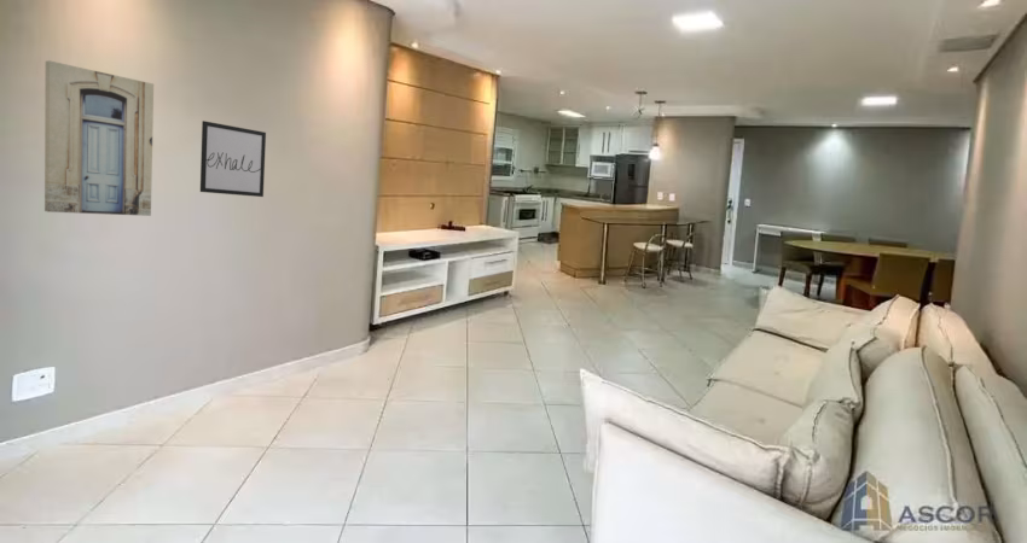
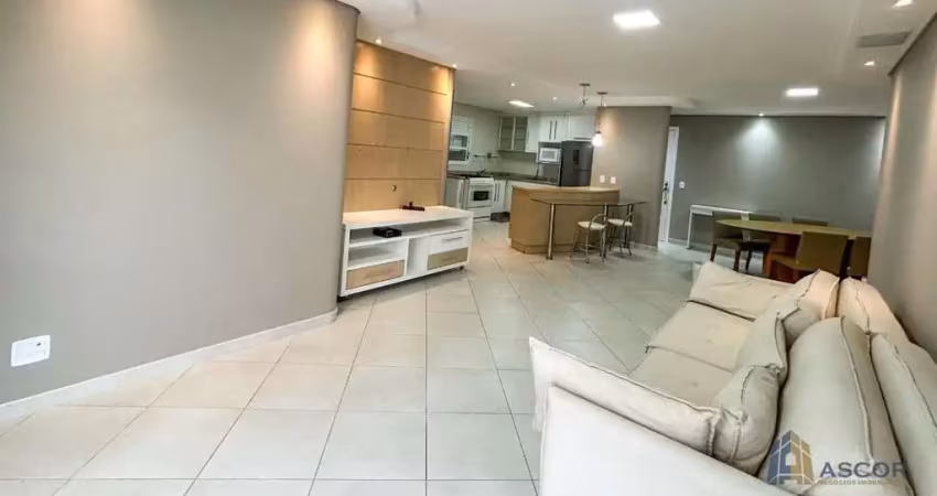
- wall art (101, 144)
- wall art (234, 160)
